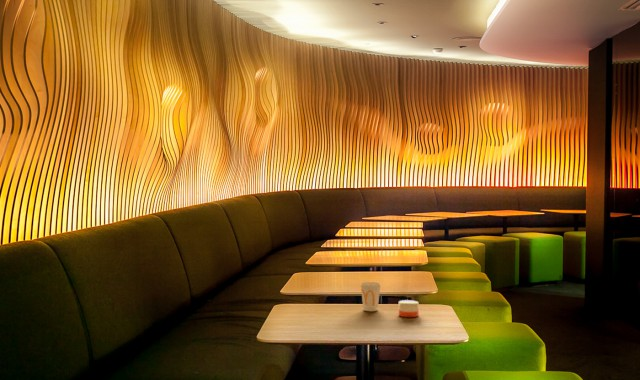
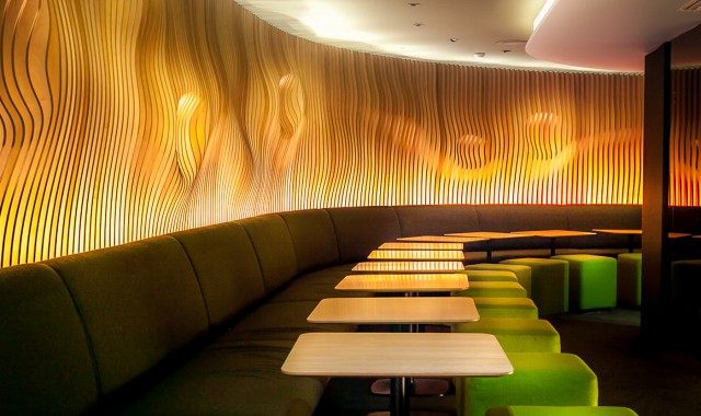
- candle (408, 301)
- cup (370, 296)
